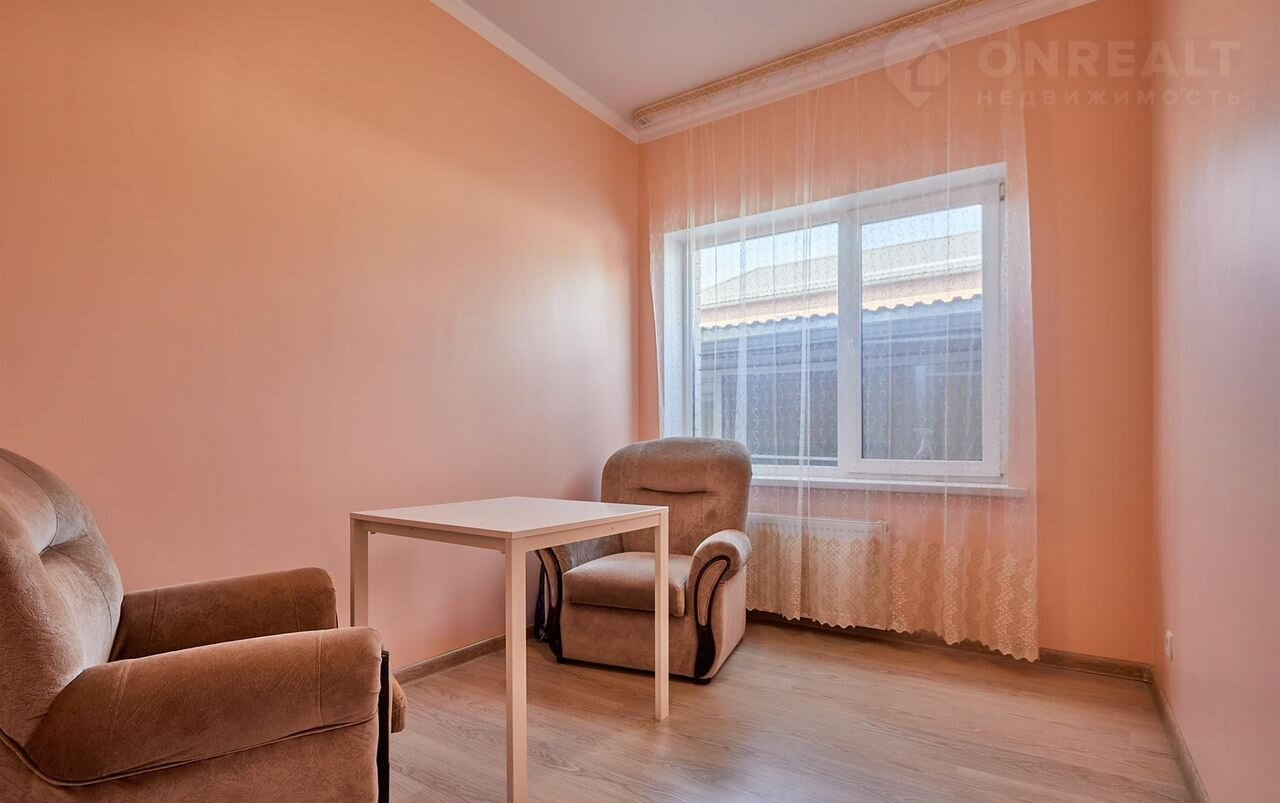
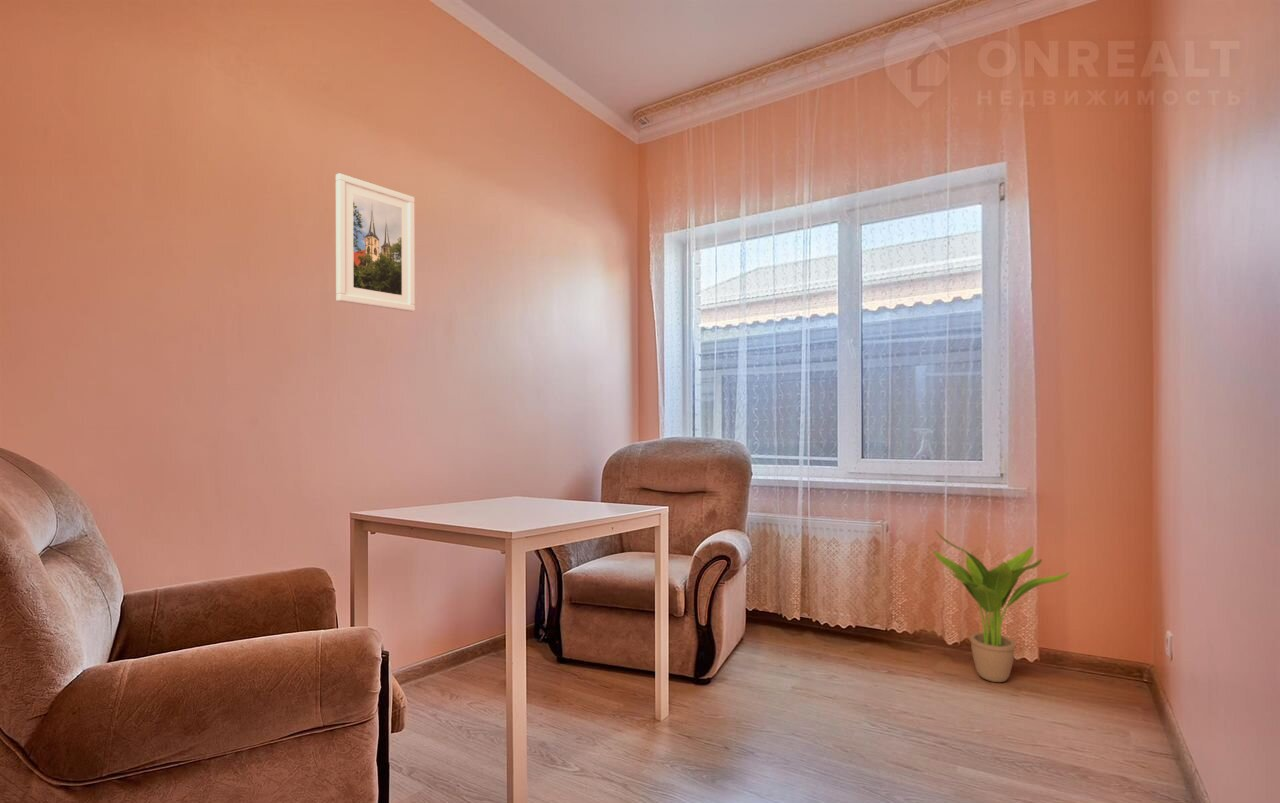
+ potted plant (995, 607)
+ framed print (377, 246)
